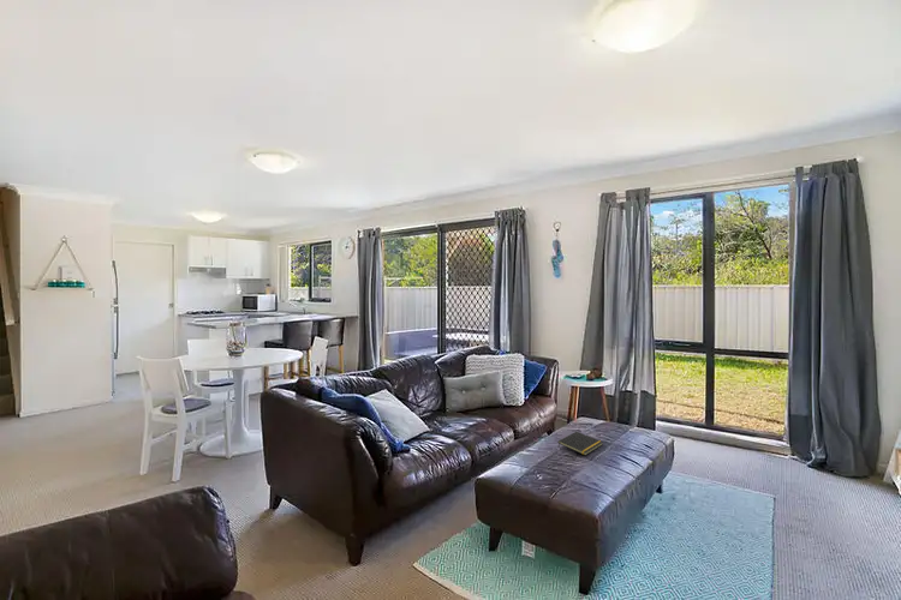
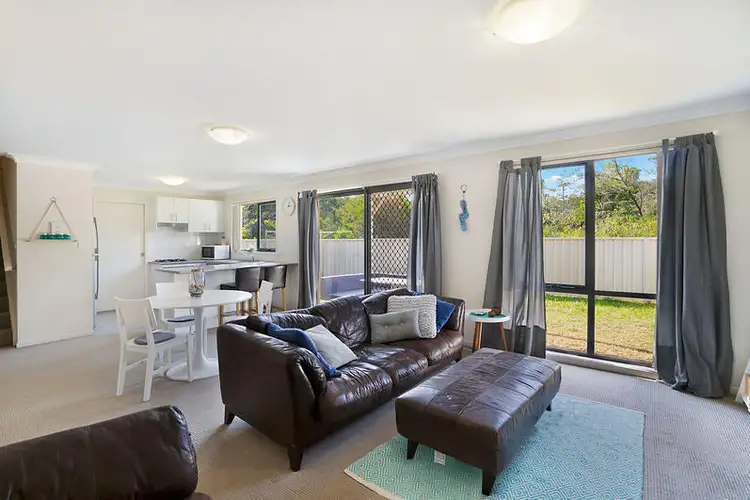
- notepad (580, 442)
